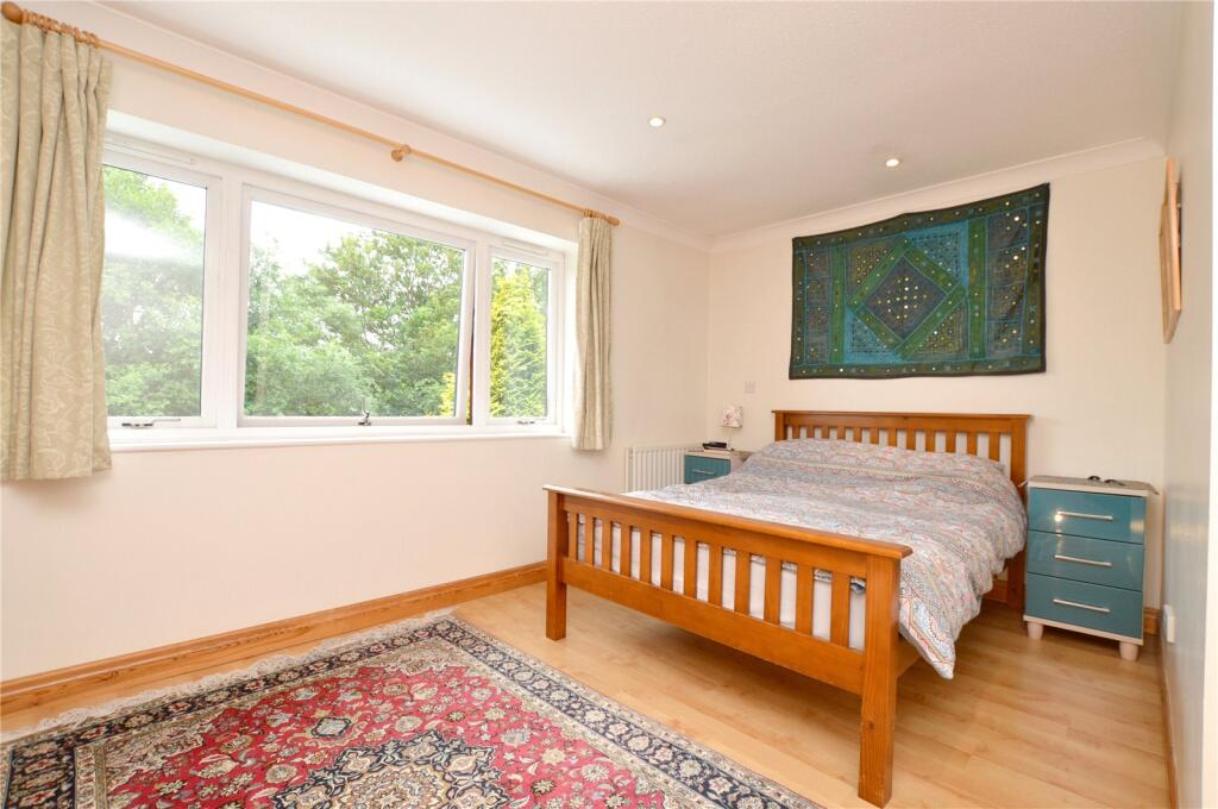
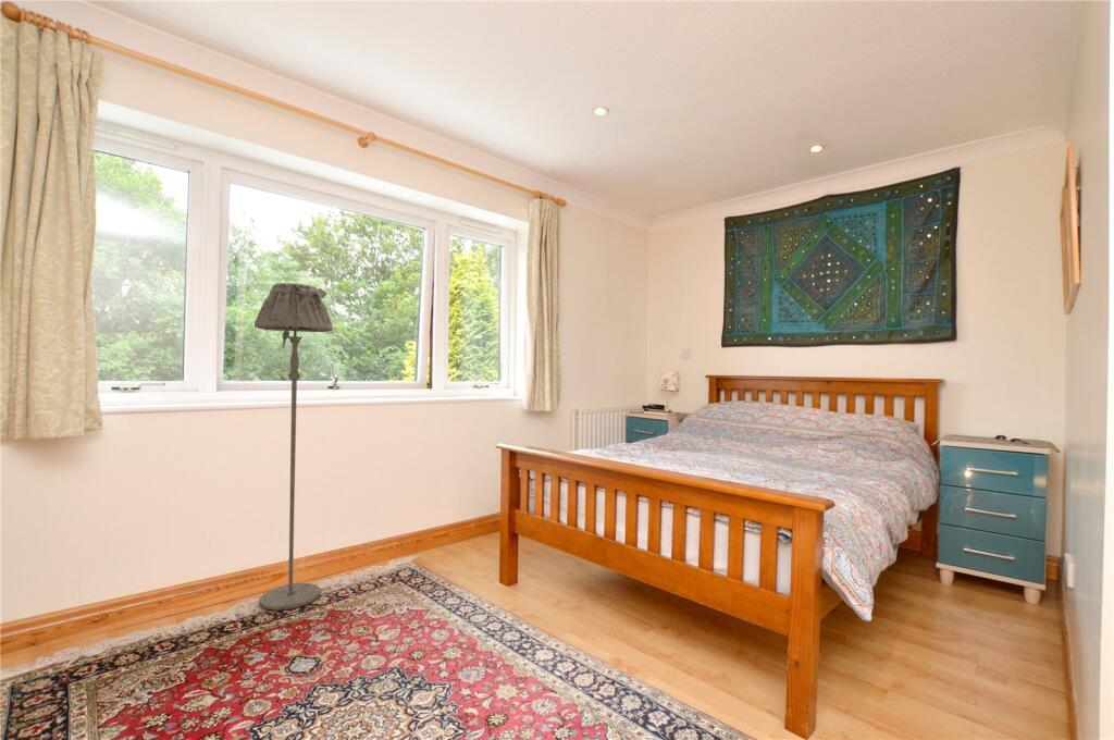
+ floor lamp (293, 441)
